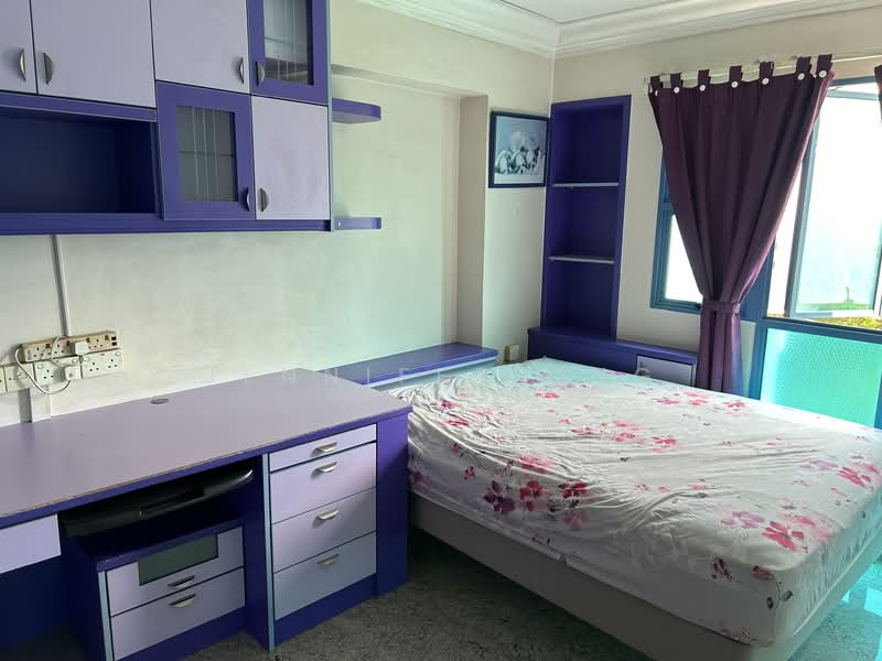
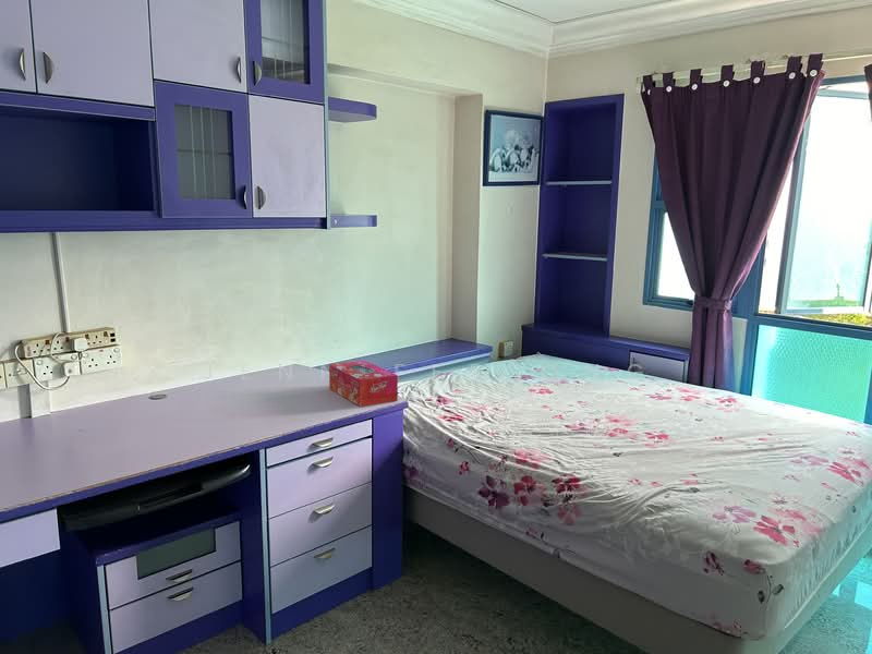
+ tissue box (362, 382)
